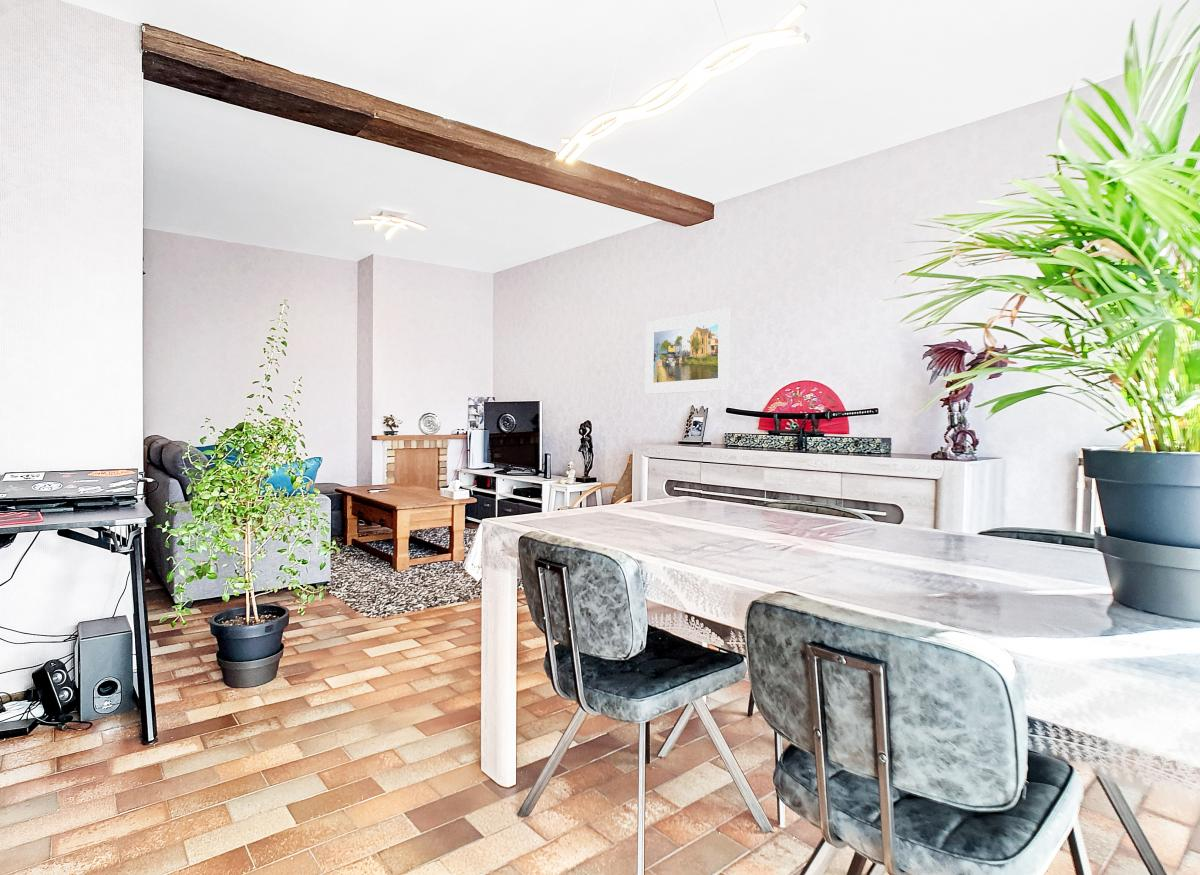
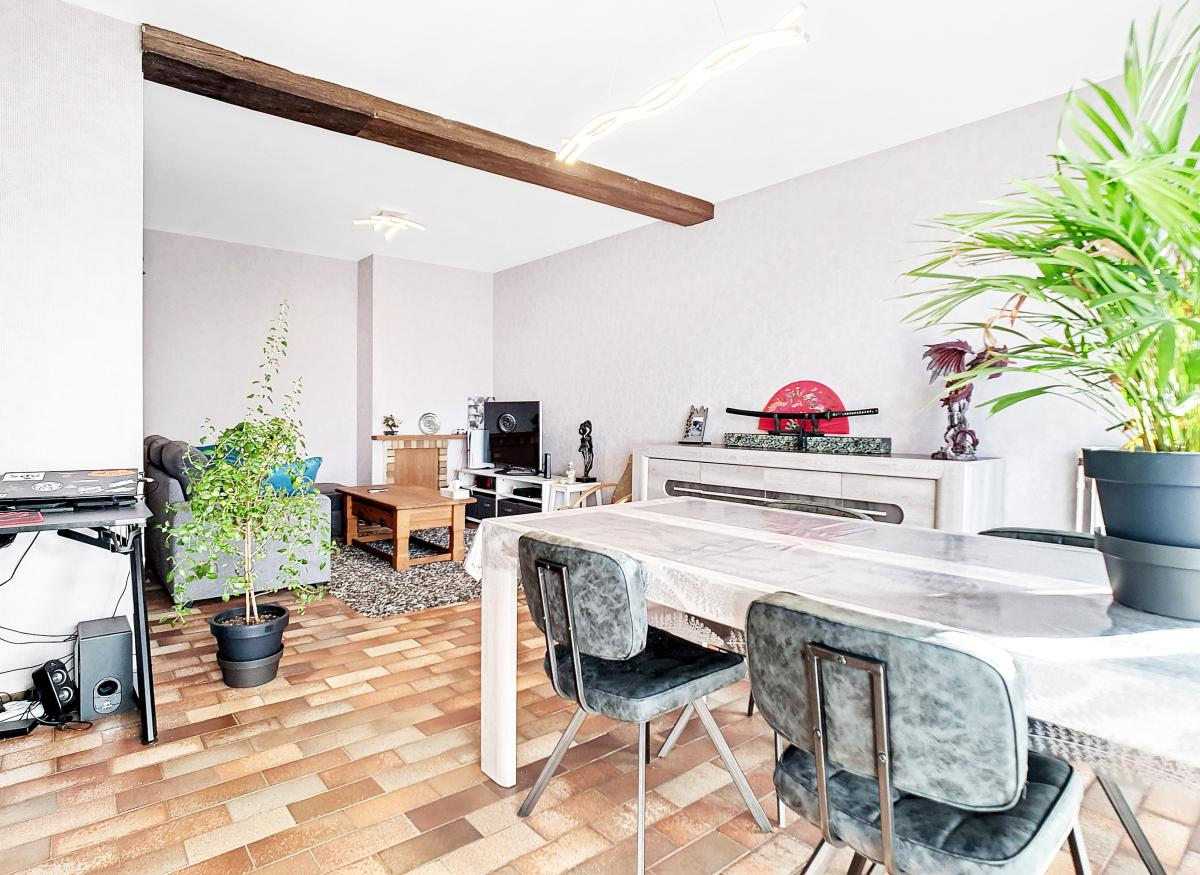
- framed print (684, 354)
